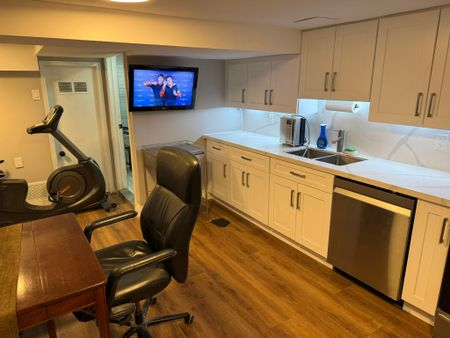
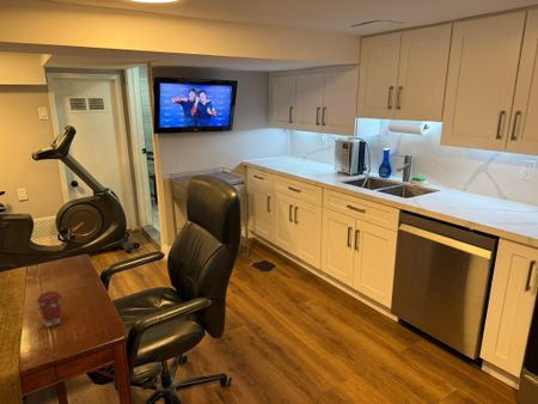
+ coffee cup (50, 308)
